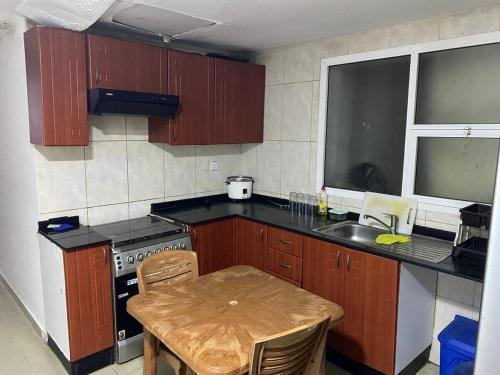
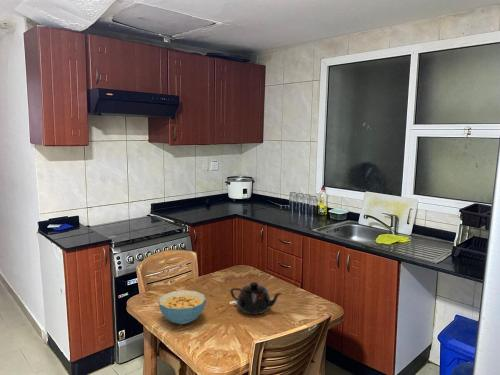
+ teapot (255, 296)
+ cereal bowl (182, 310)
